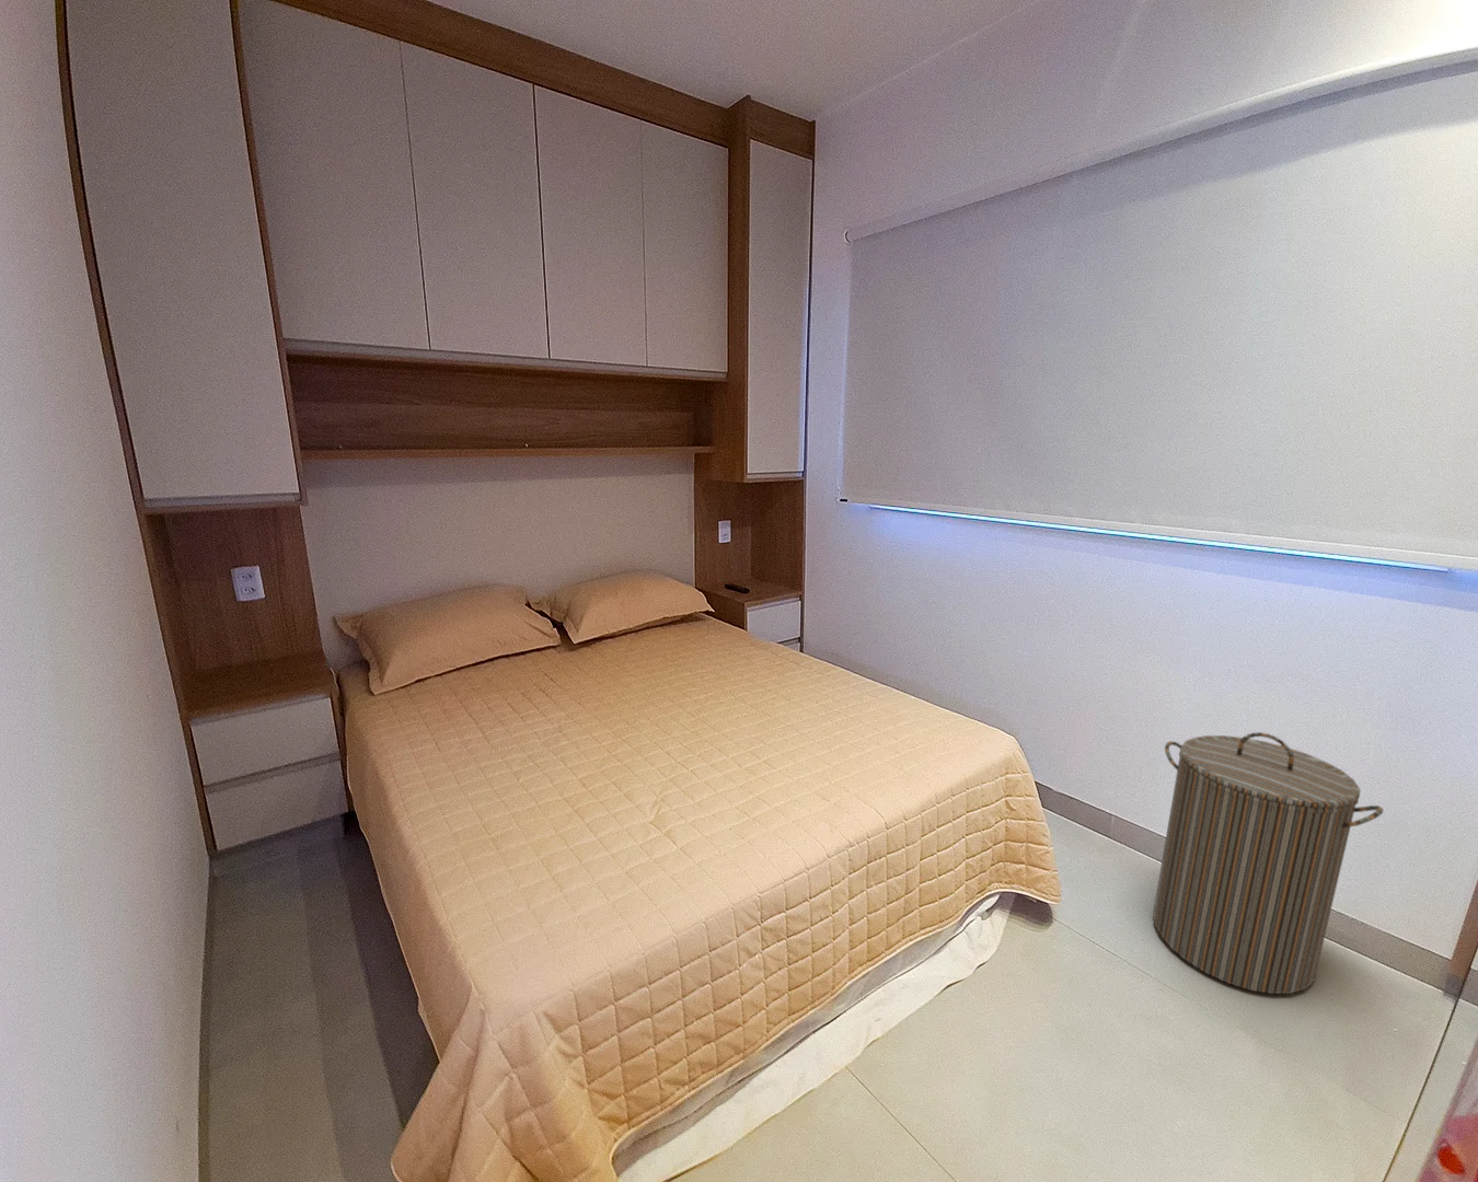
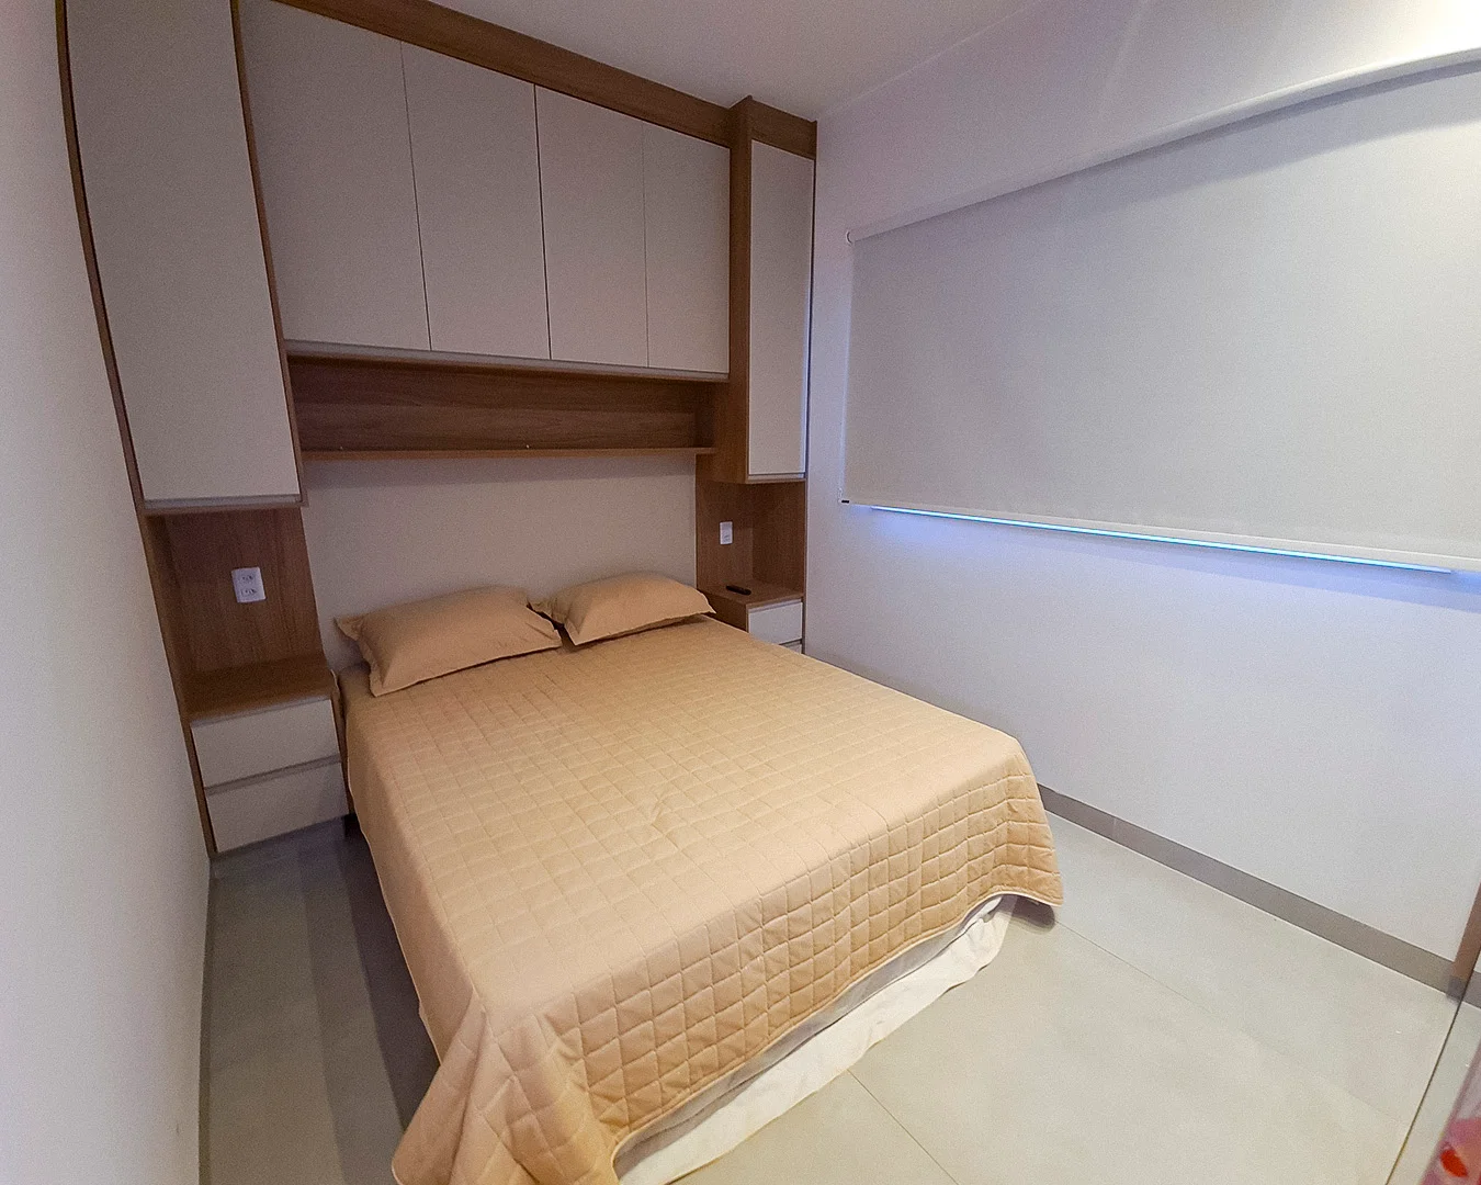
- laundry hamper (1249, 843)
